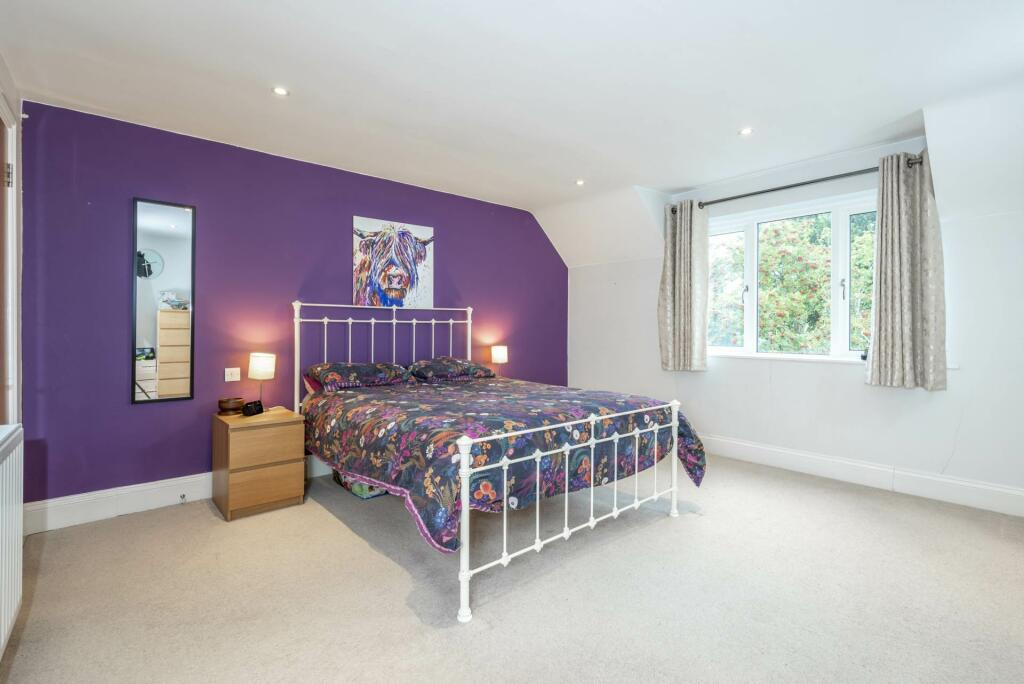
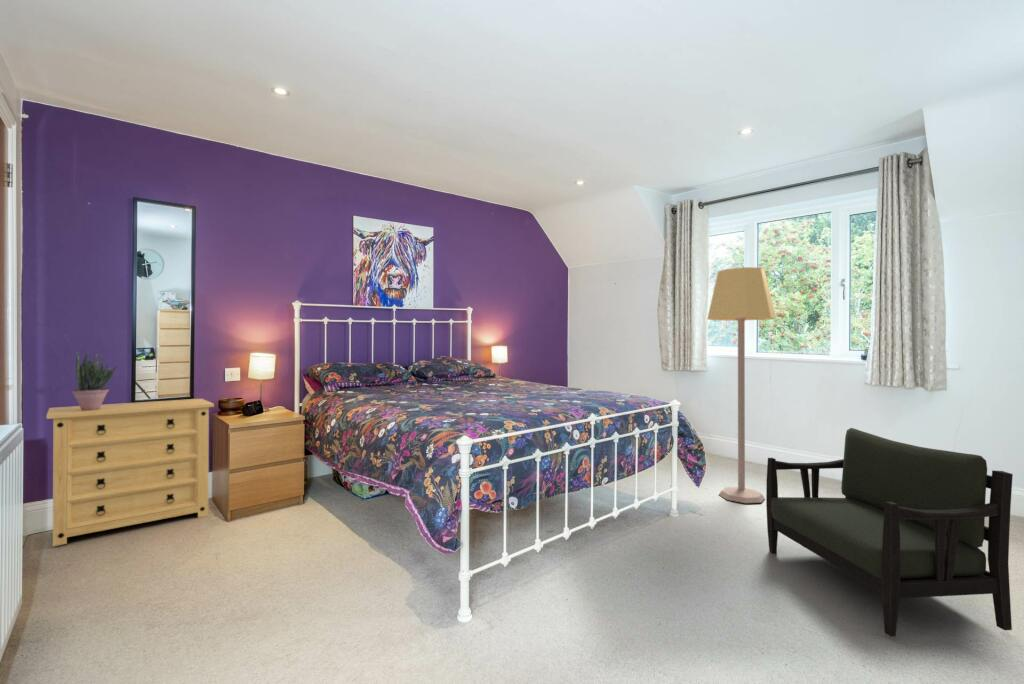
+ lamp (741, 383)
+ armchair (868, 513)
+ dresser (134, 463)
+ potted plant (93, 379)
